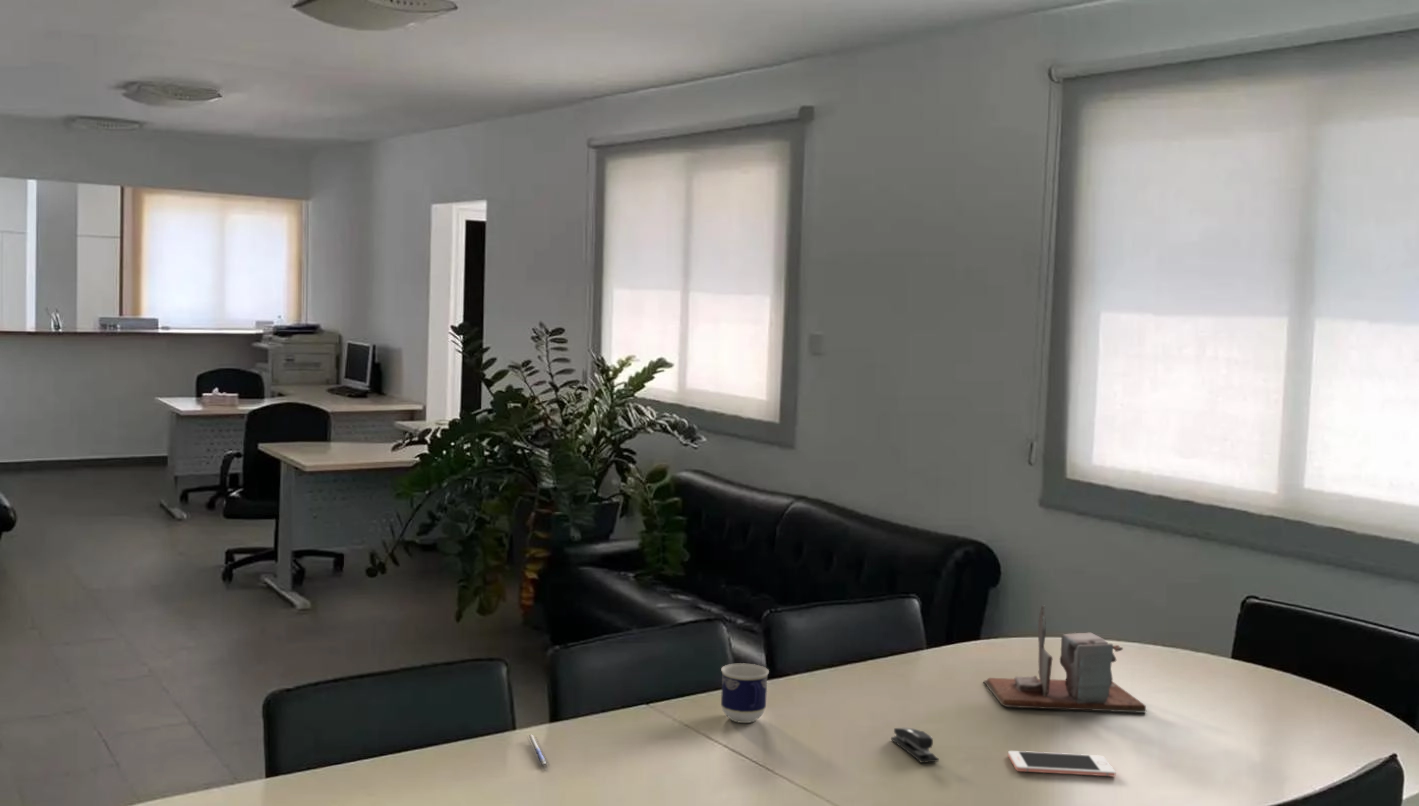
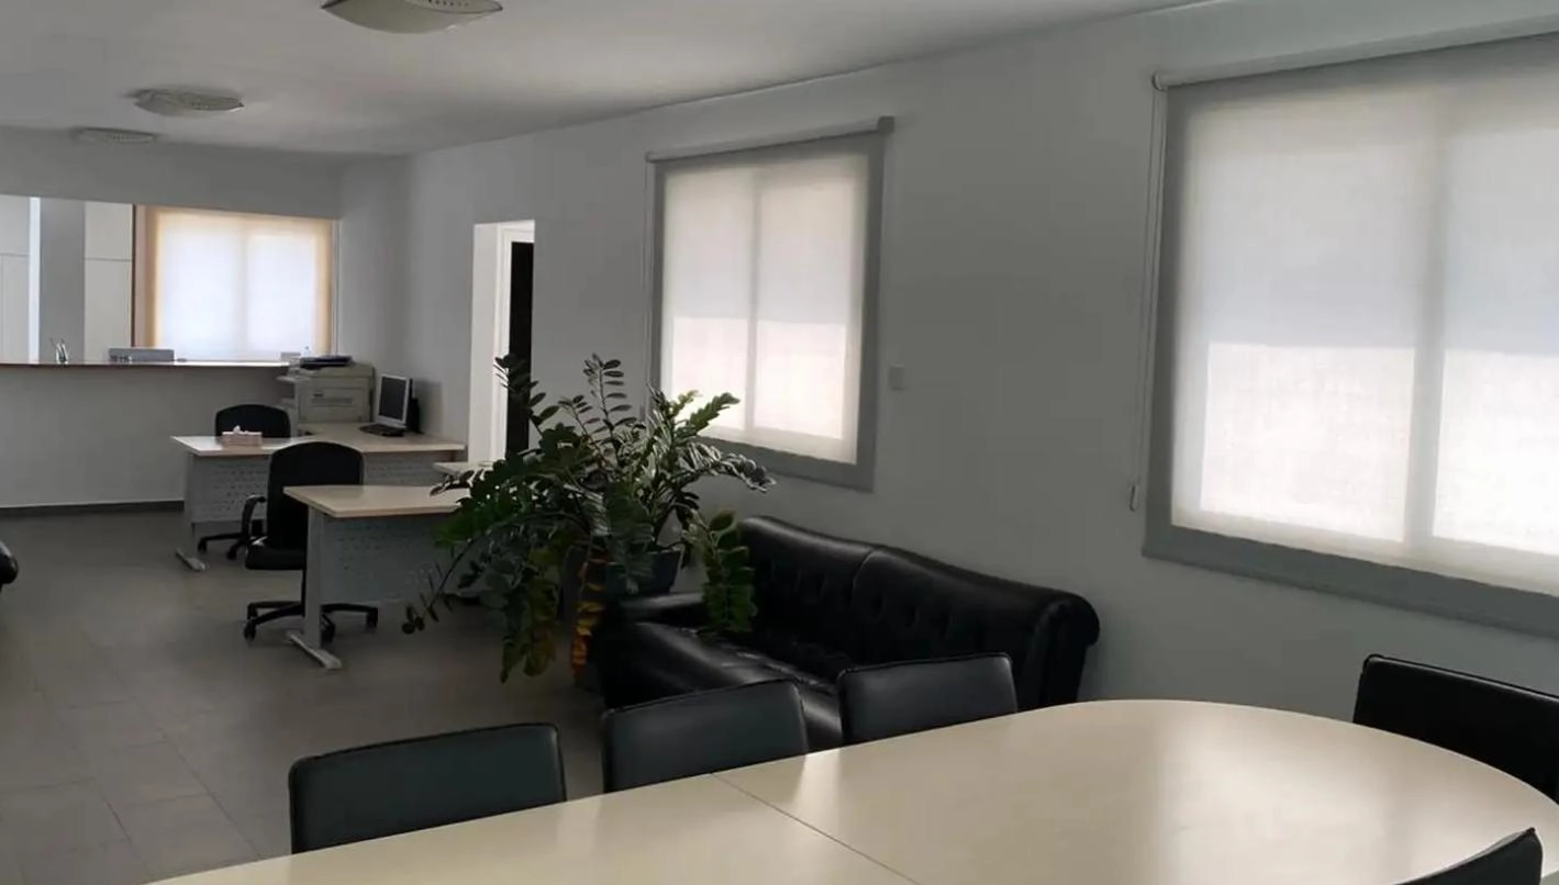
- desk organizer (1065, 652)
- stapler (914, 739)
- cell phone (1060, 763)
- cup (746, 696)
- pen (537, 749)
